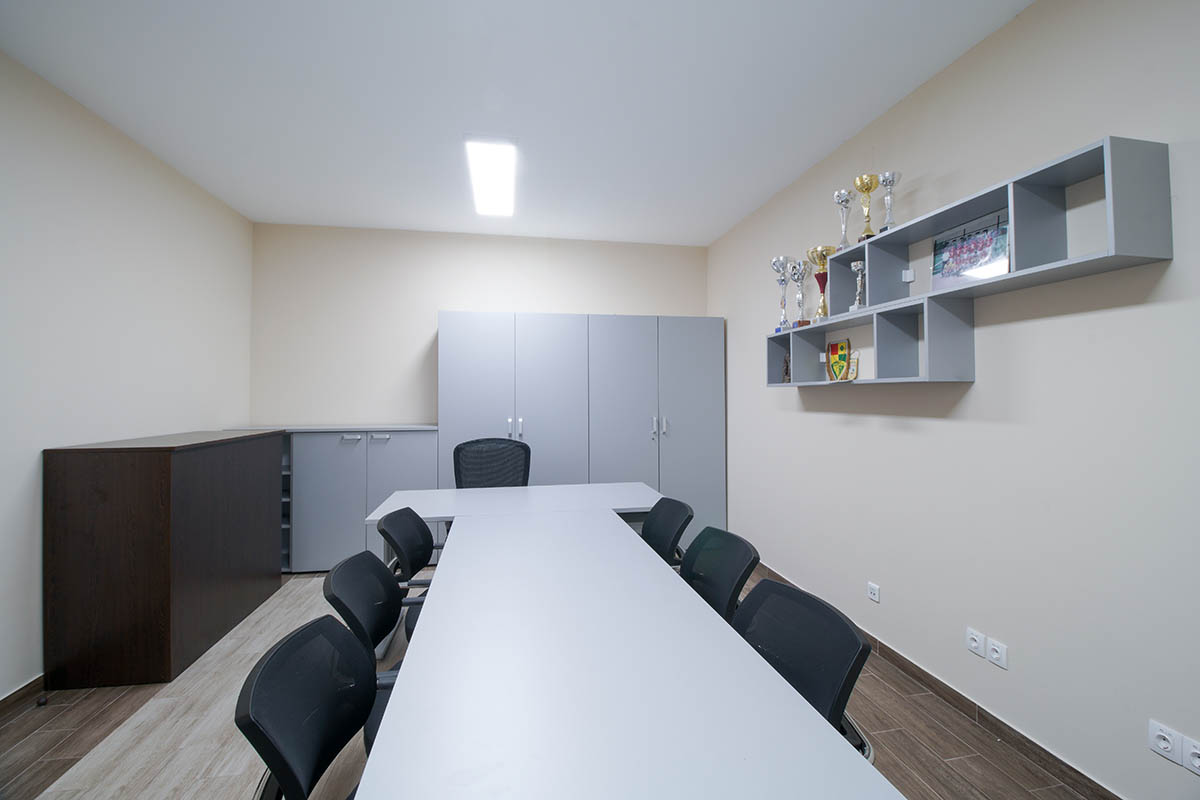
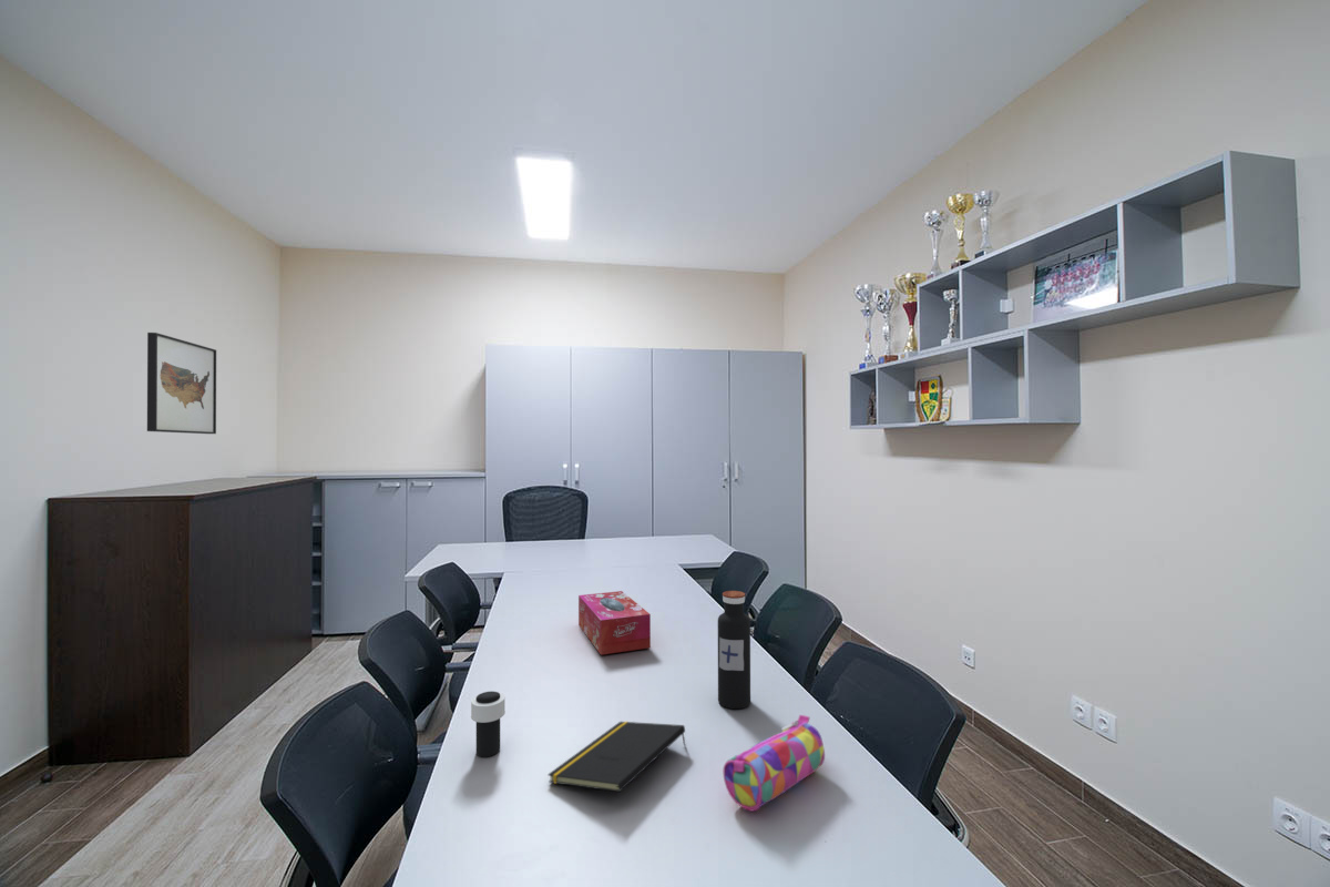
+ tissue box (612, 620)
+ pencil case (776, 759)
+ water bottle (734, 648)
+ cup (488, 723)
+ notepad (620, 752)
+ wall art (184, 387)
